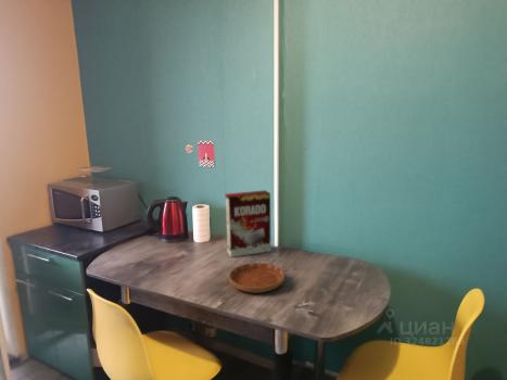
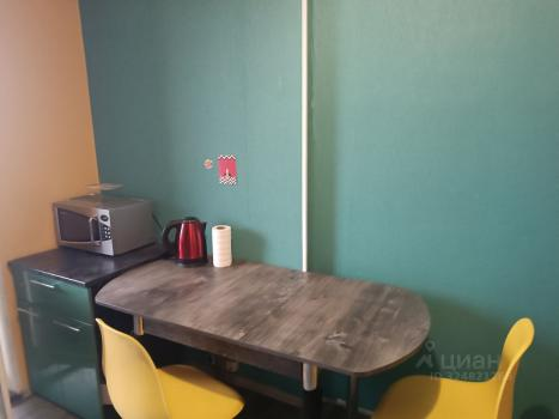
- cereal box (248, 223)
- saucer (256, 278)
